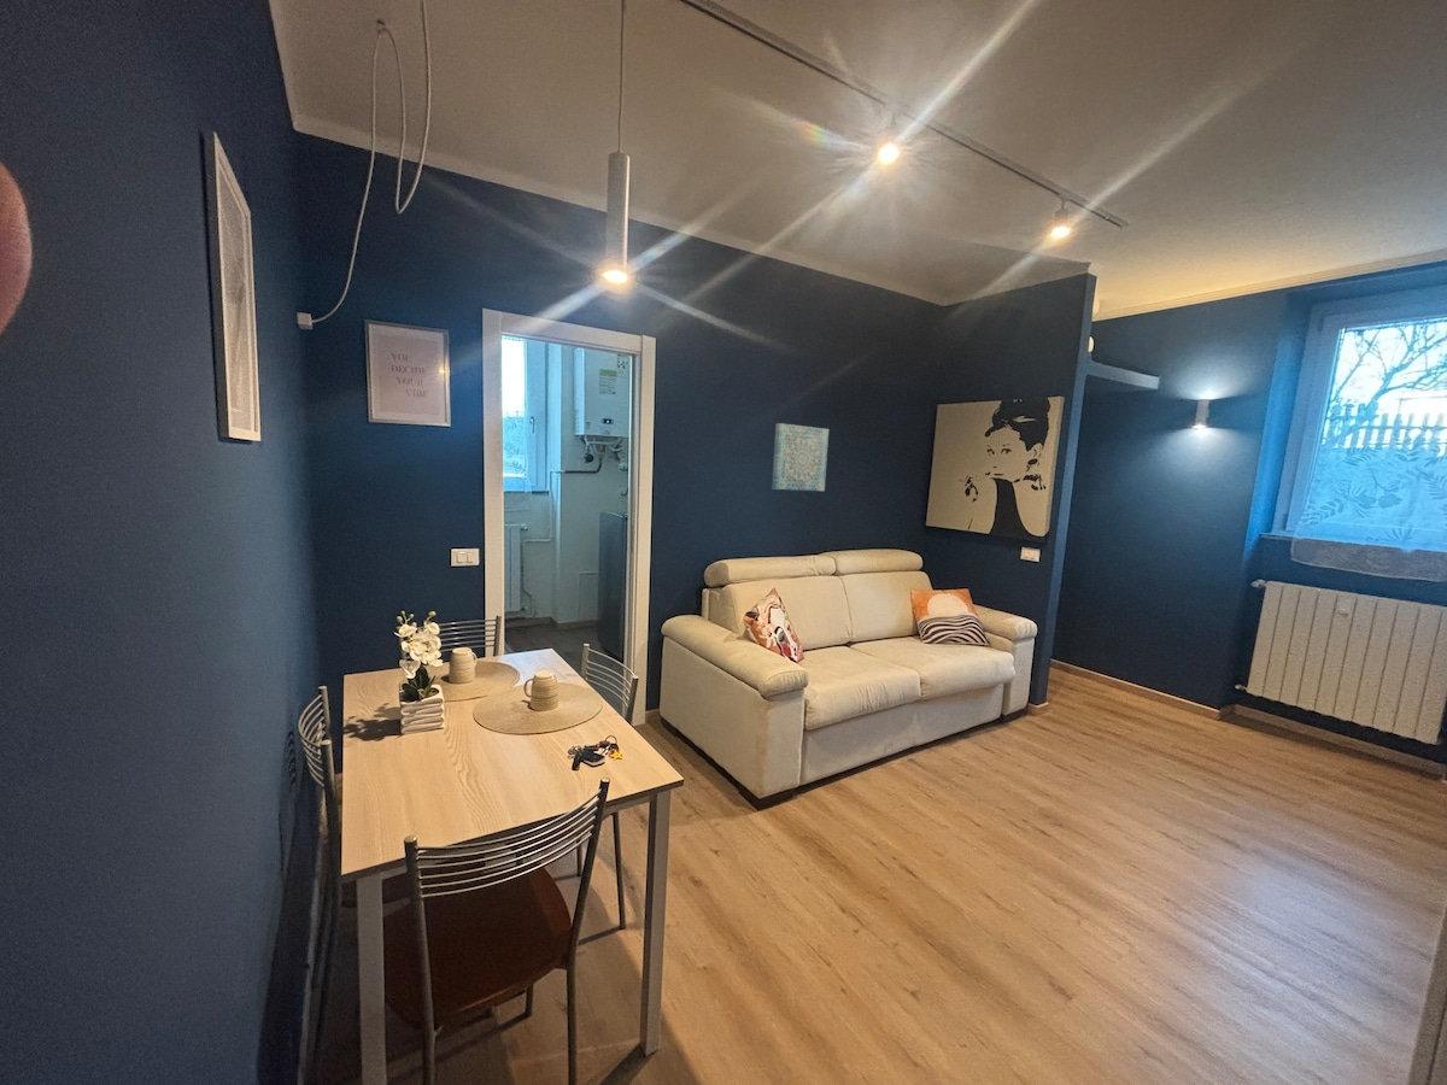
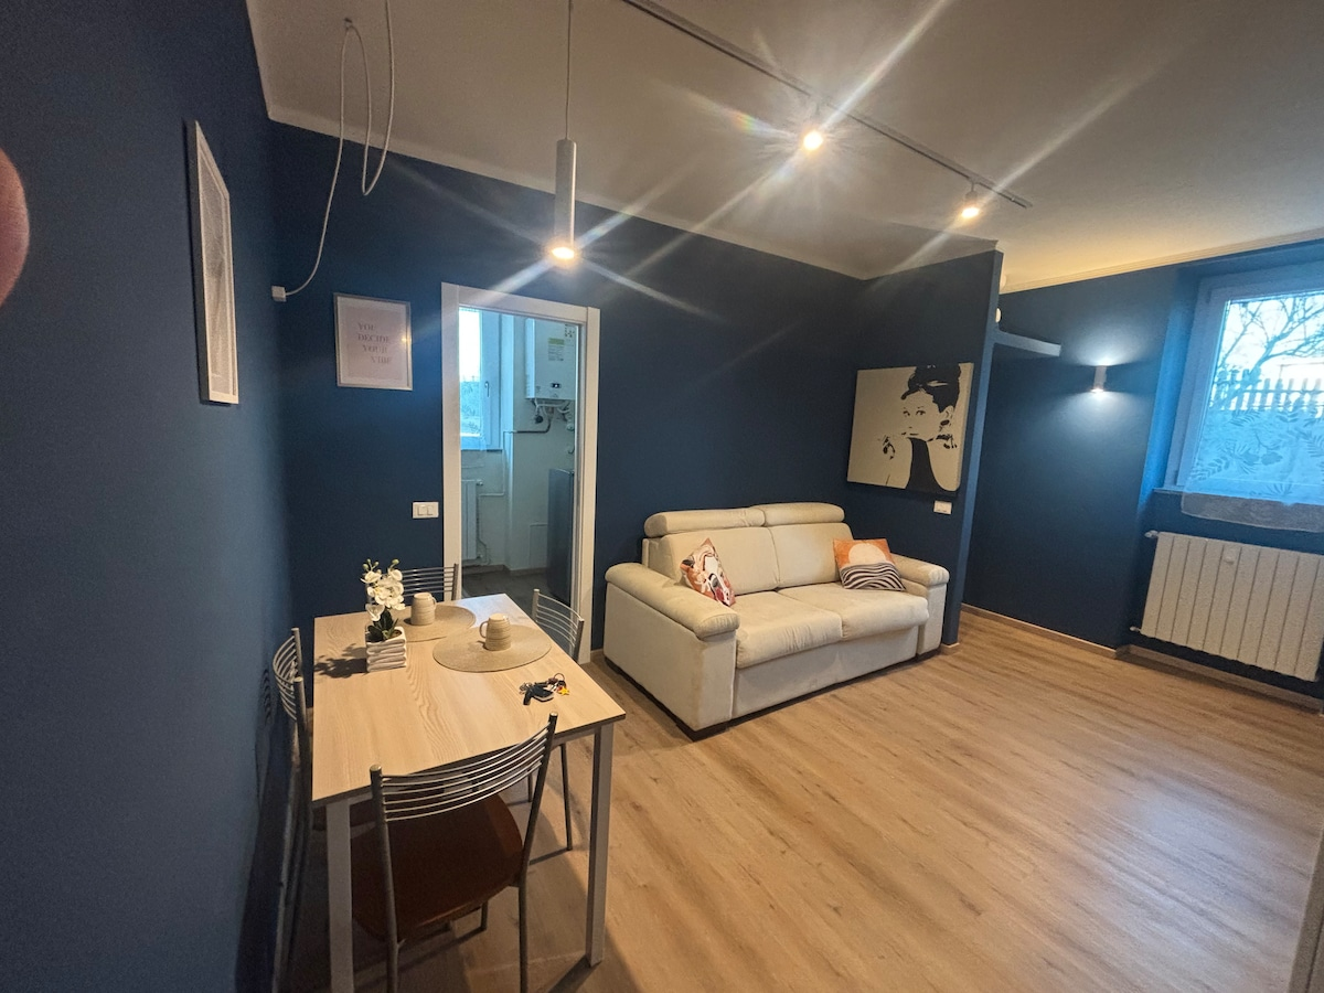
- wall art (801, 458)
